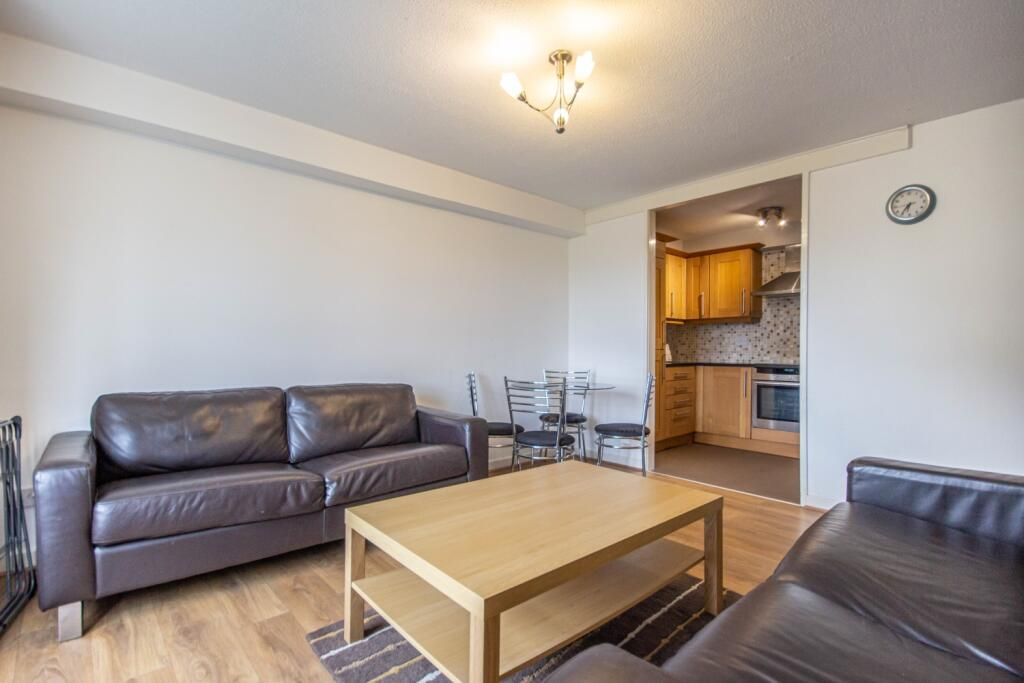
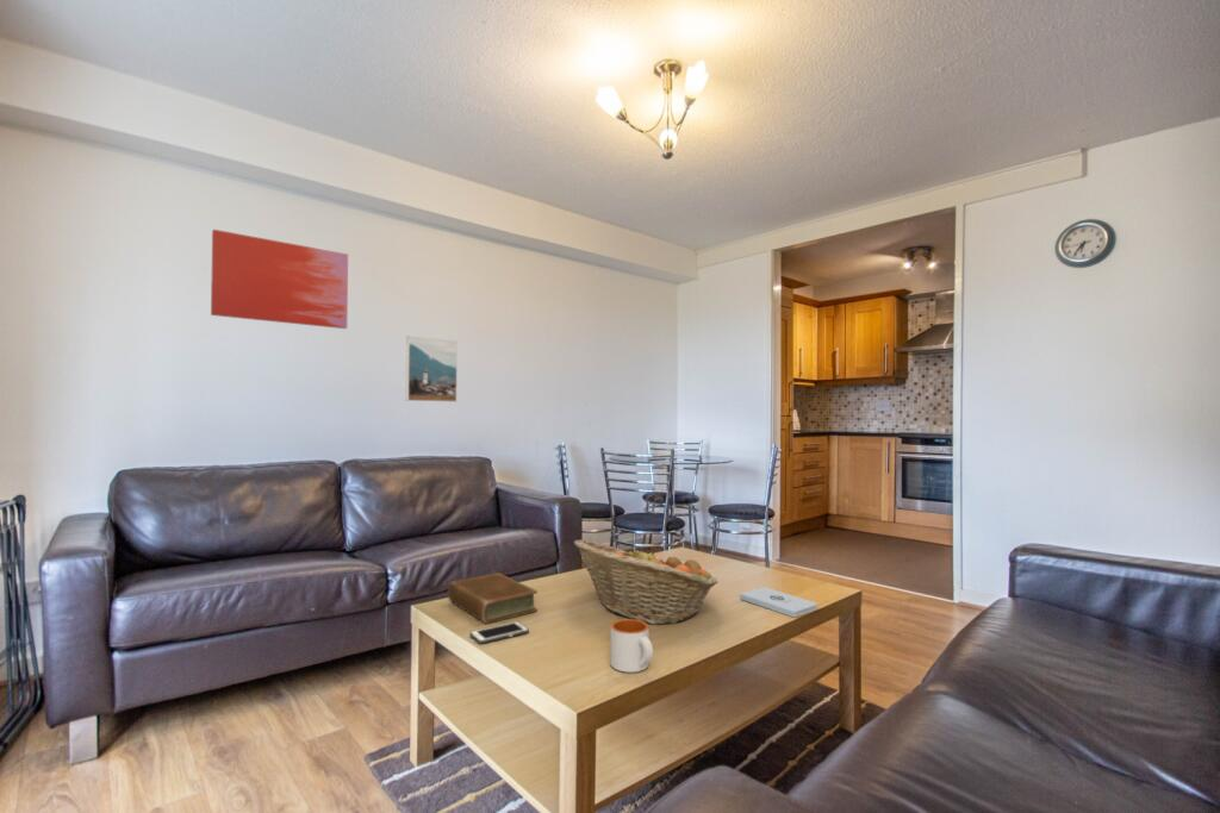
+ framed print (431, 369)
+ notepad (778, 601)
+ fruit basket (642, 573)
+ book (491, 596)
+ wall art (284, 282)
+ mug (633, 646)
+ cell phone (499, 632)
